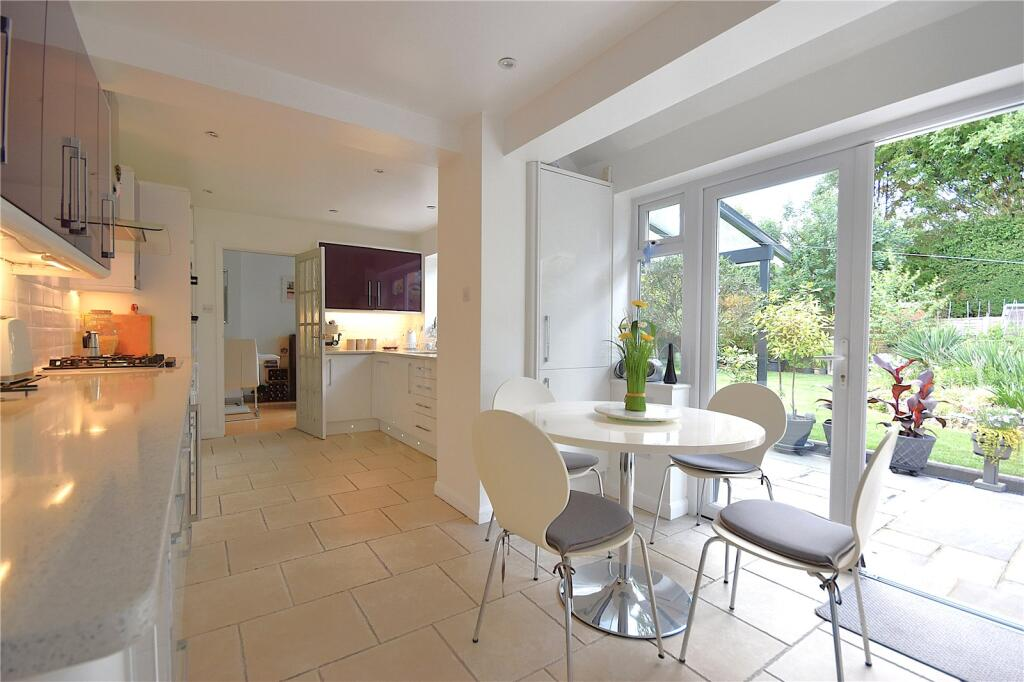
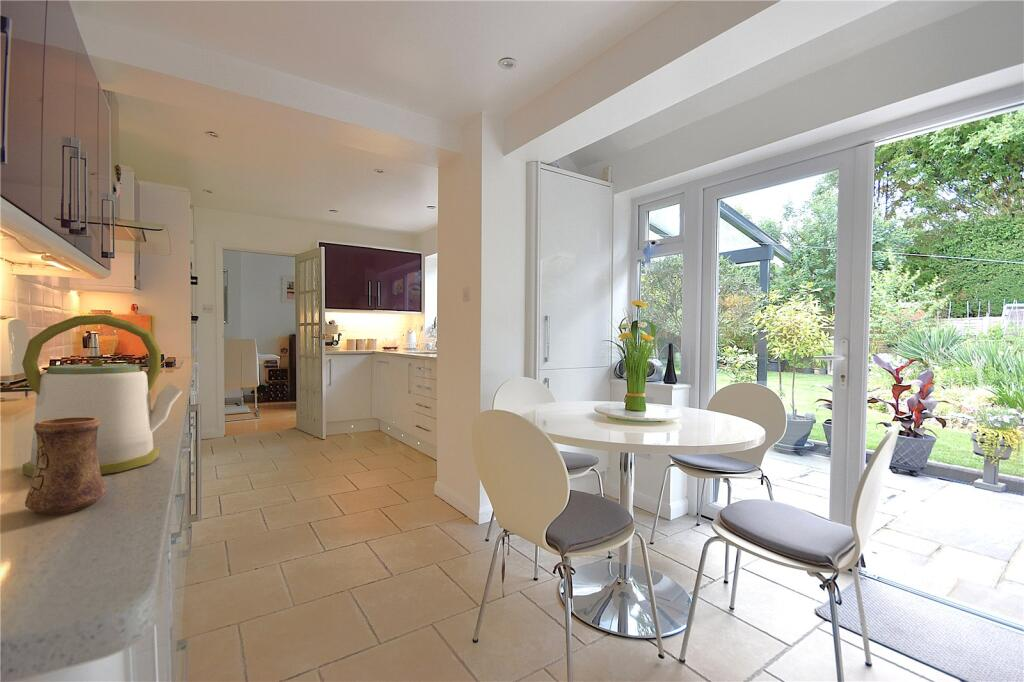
+ kettle (109, 388)
+ cup (67, 463)
